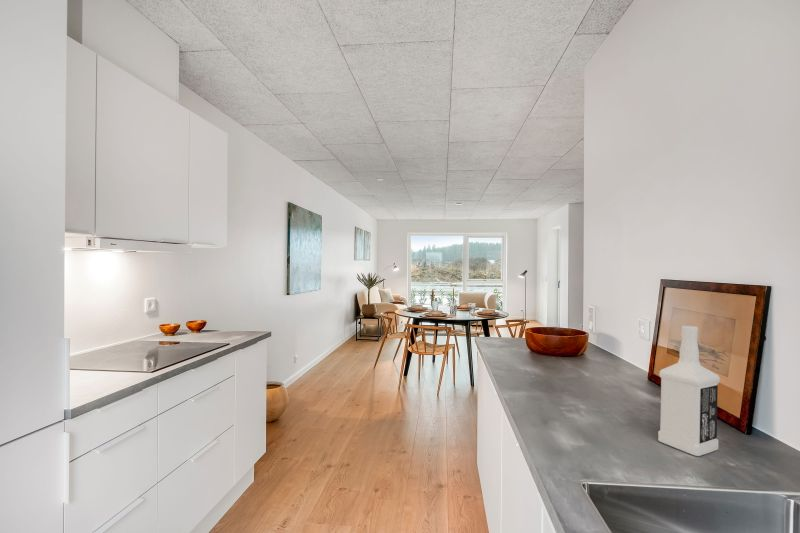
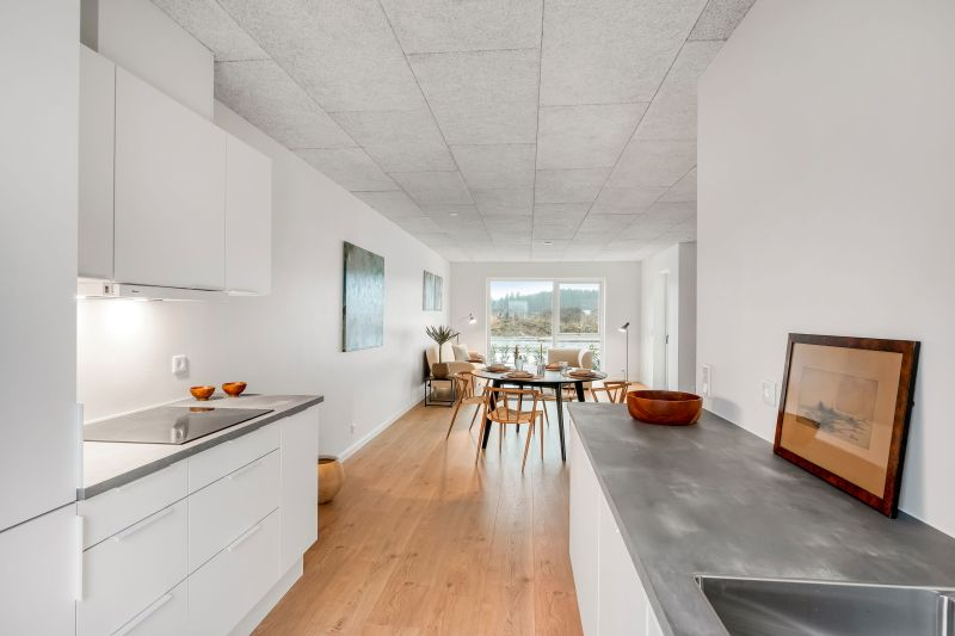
- vodka (688, 385)
